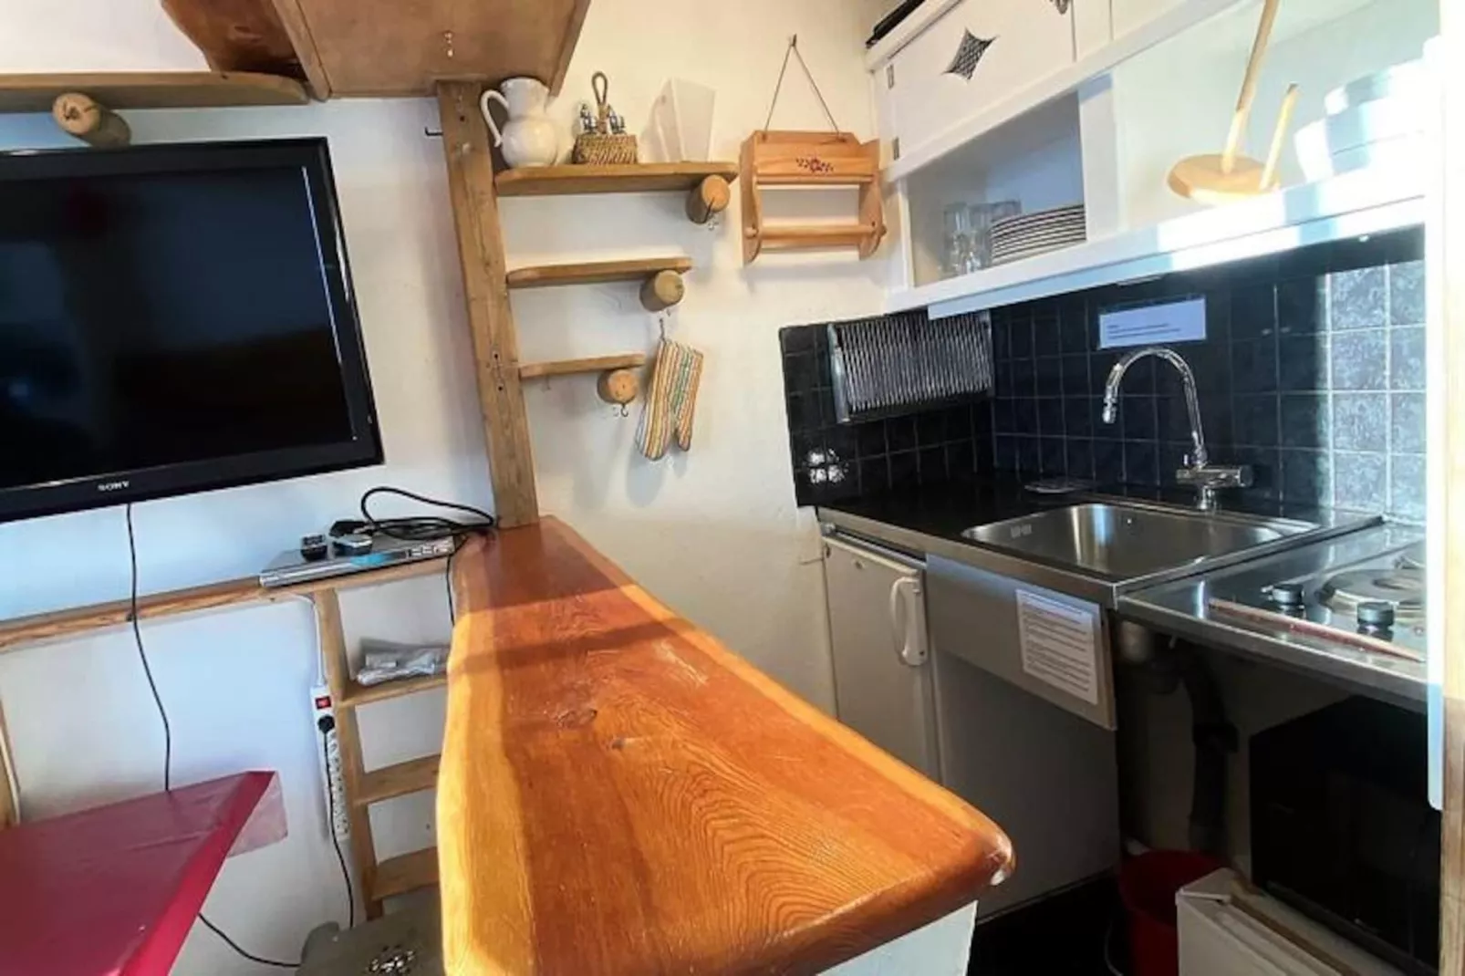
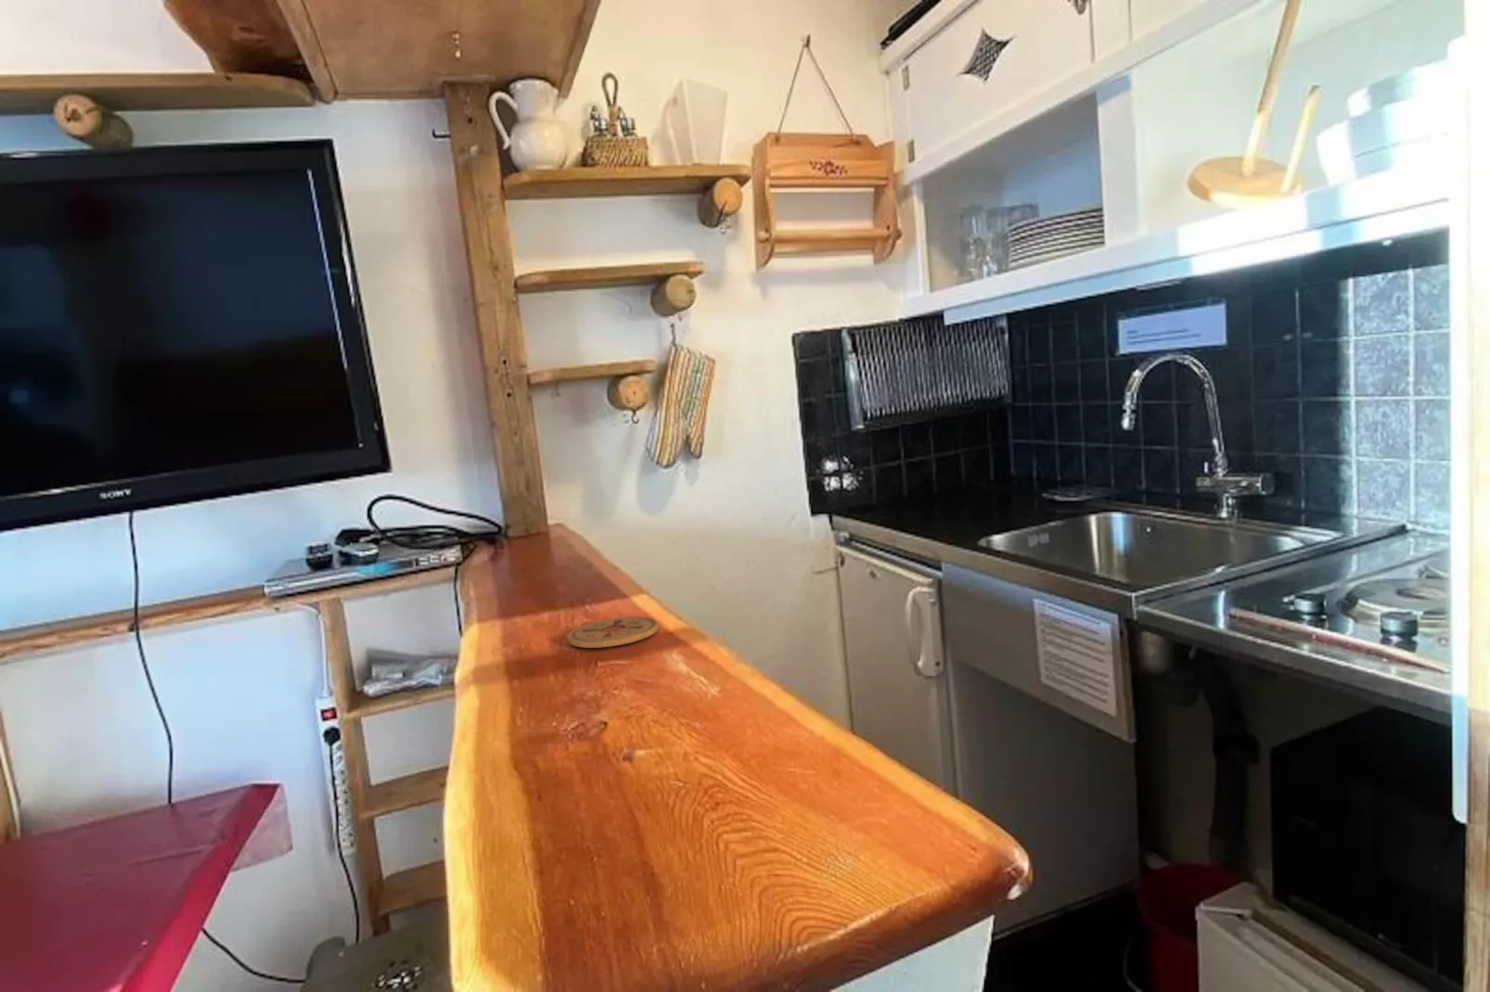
+ coaster (613, 631)
